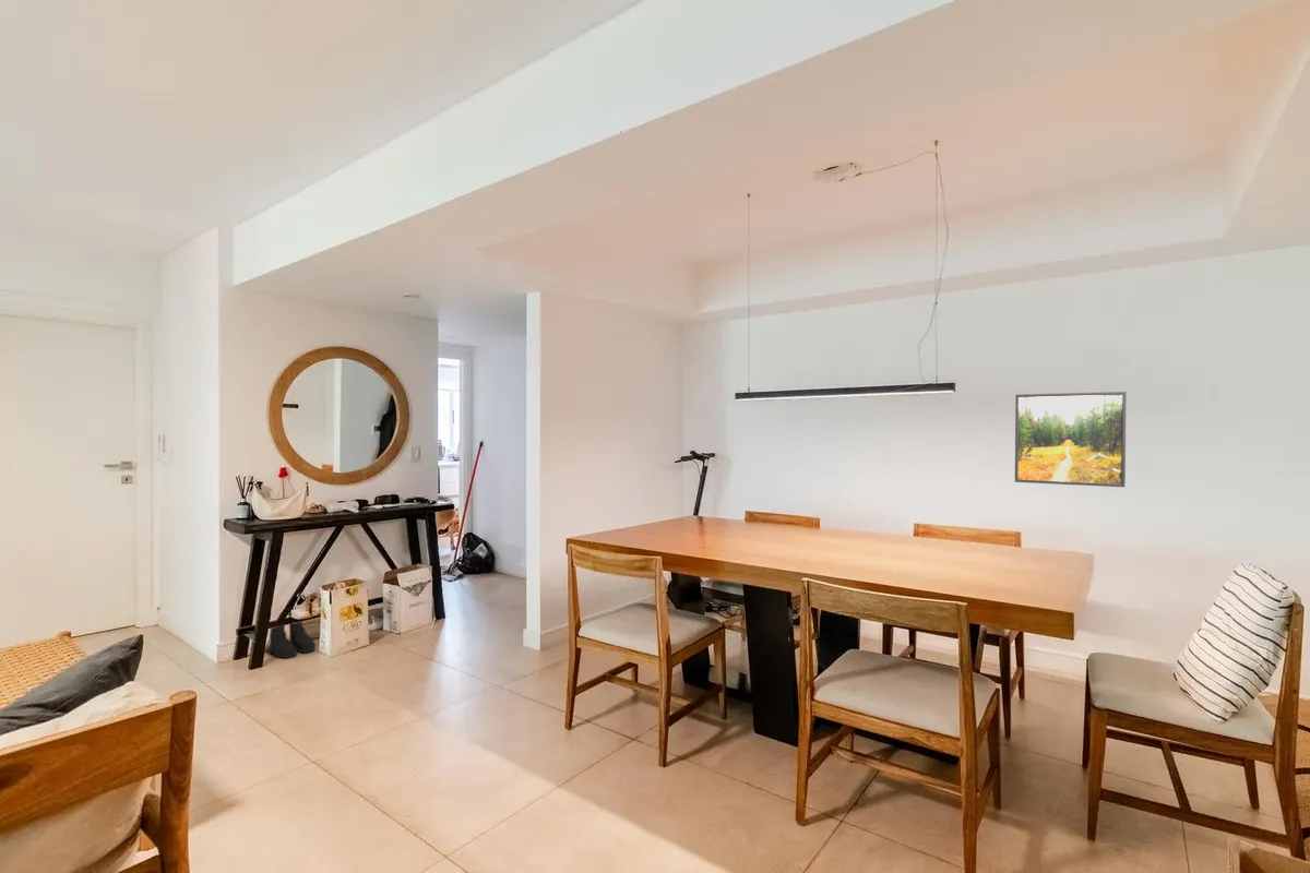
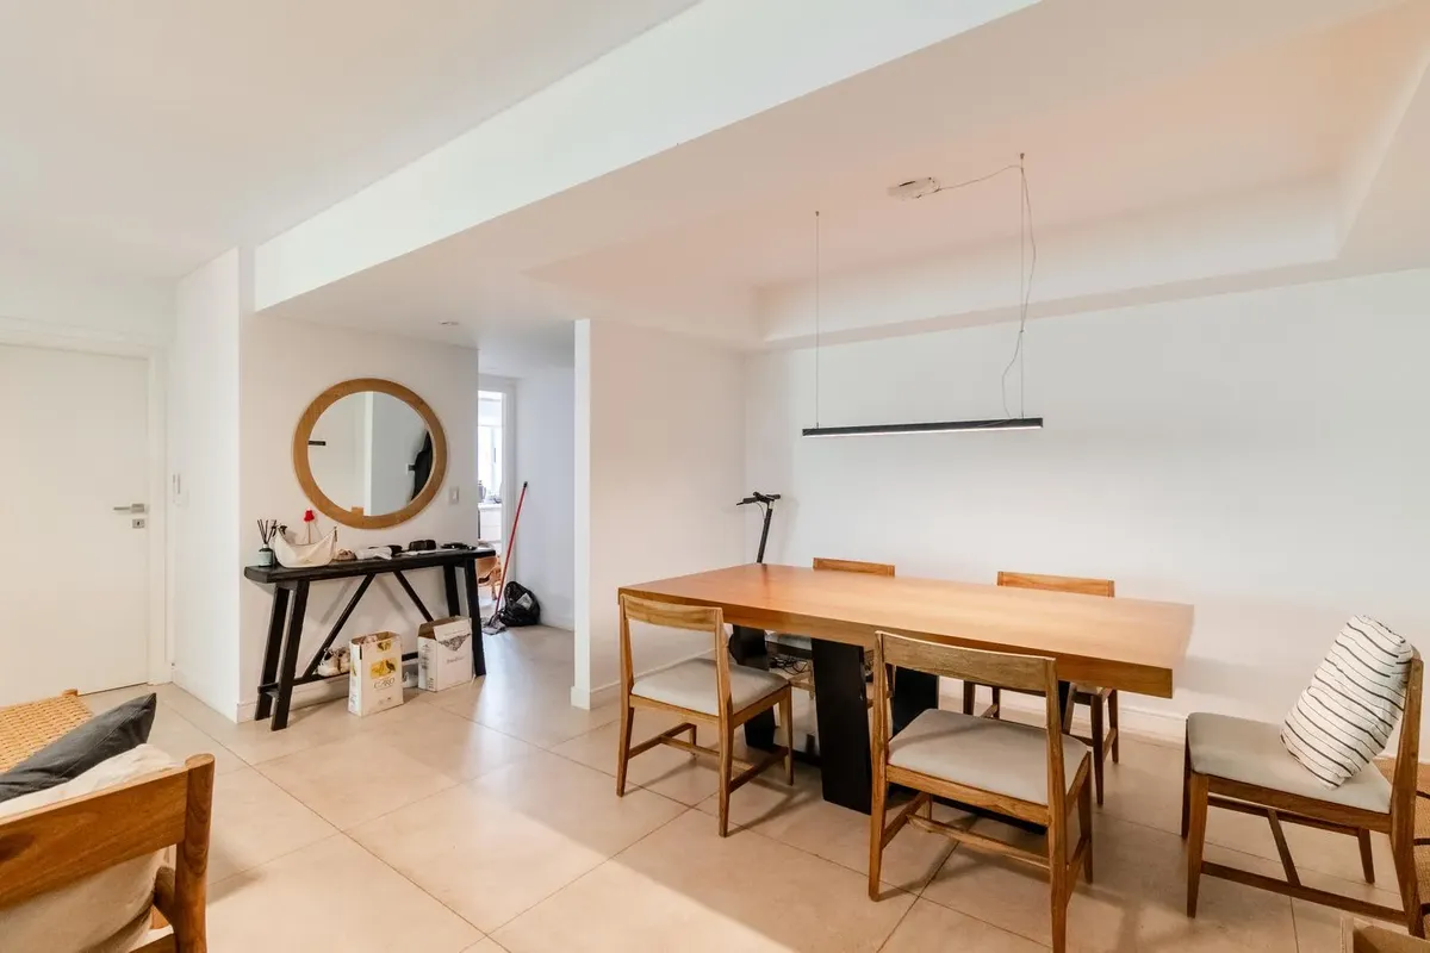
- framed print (1068, 439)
- boots (291, 635)
